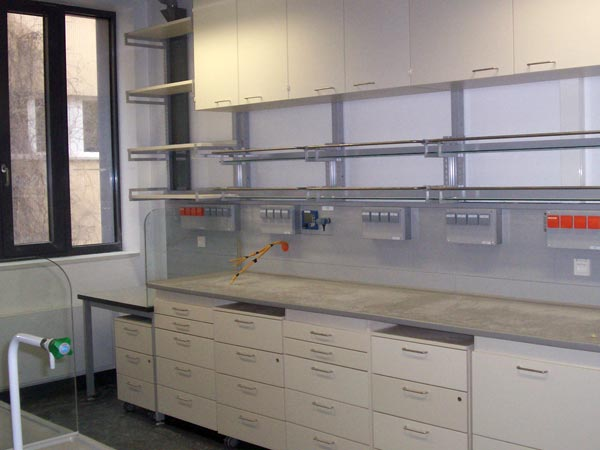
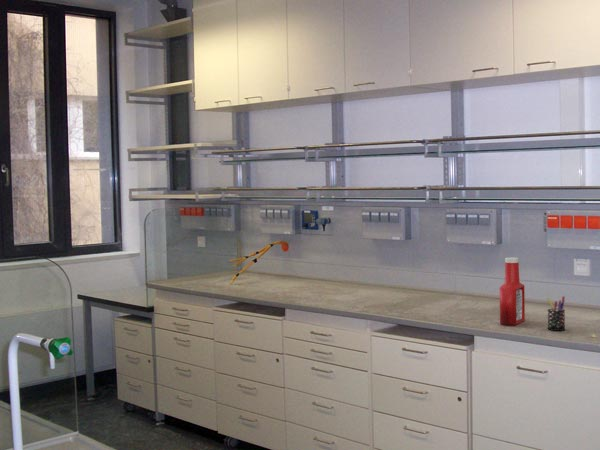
+ pen holder (558, 312)
+ soap bottle (512, 290)
